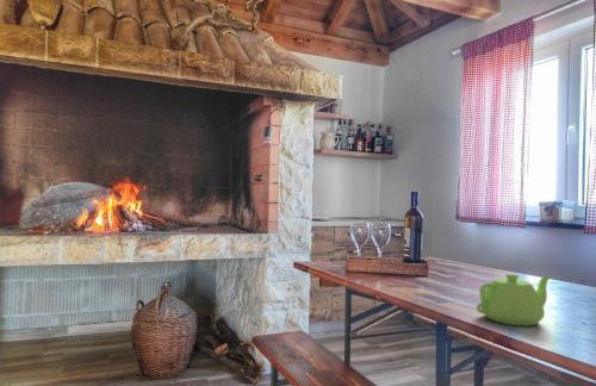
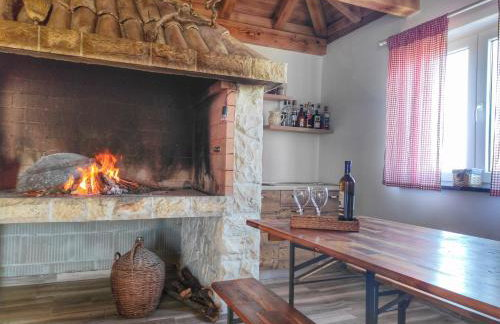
- teapot (515, 295)
